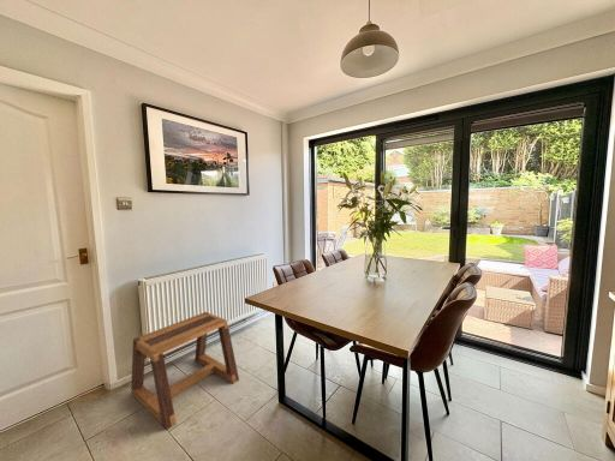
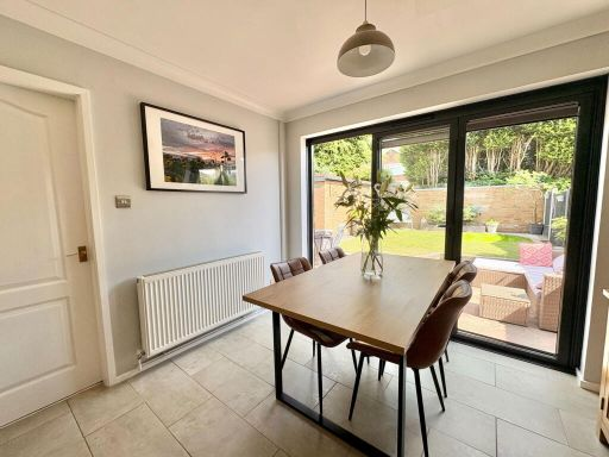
- stool (195, 358)
